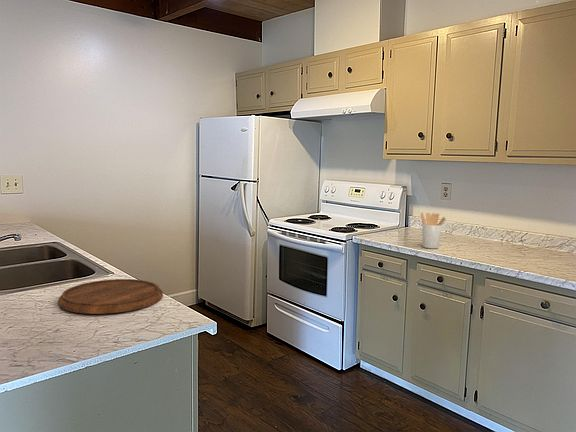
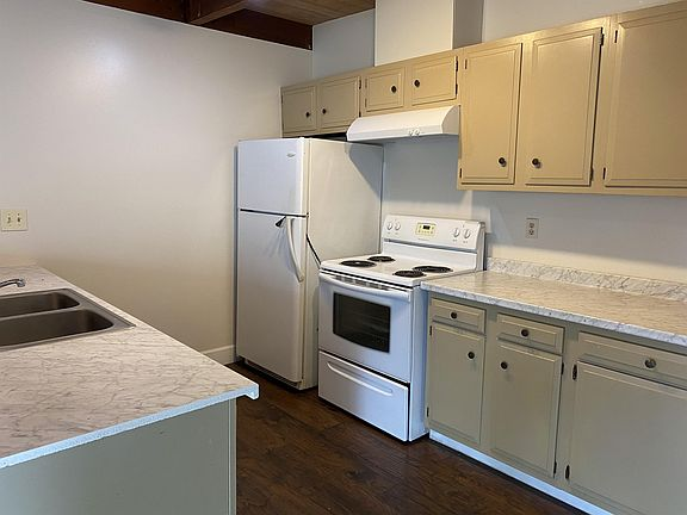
- cutting board (112, 294)
- utensil holder (431, 229)
